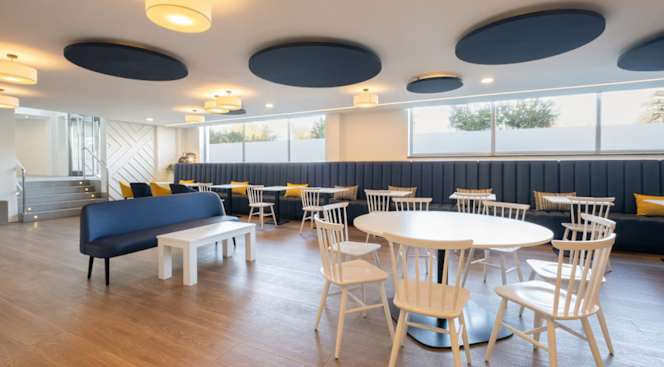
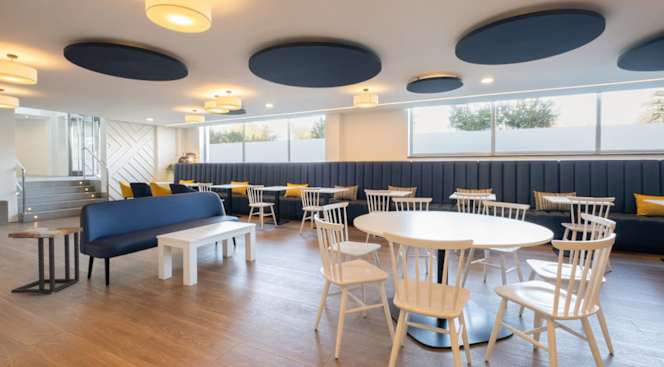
+ side table (49, 258)
